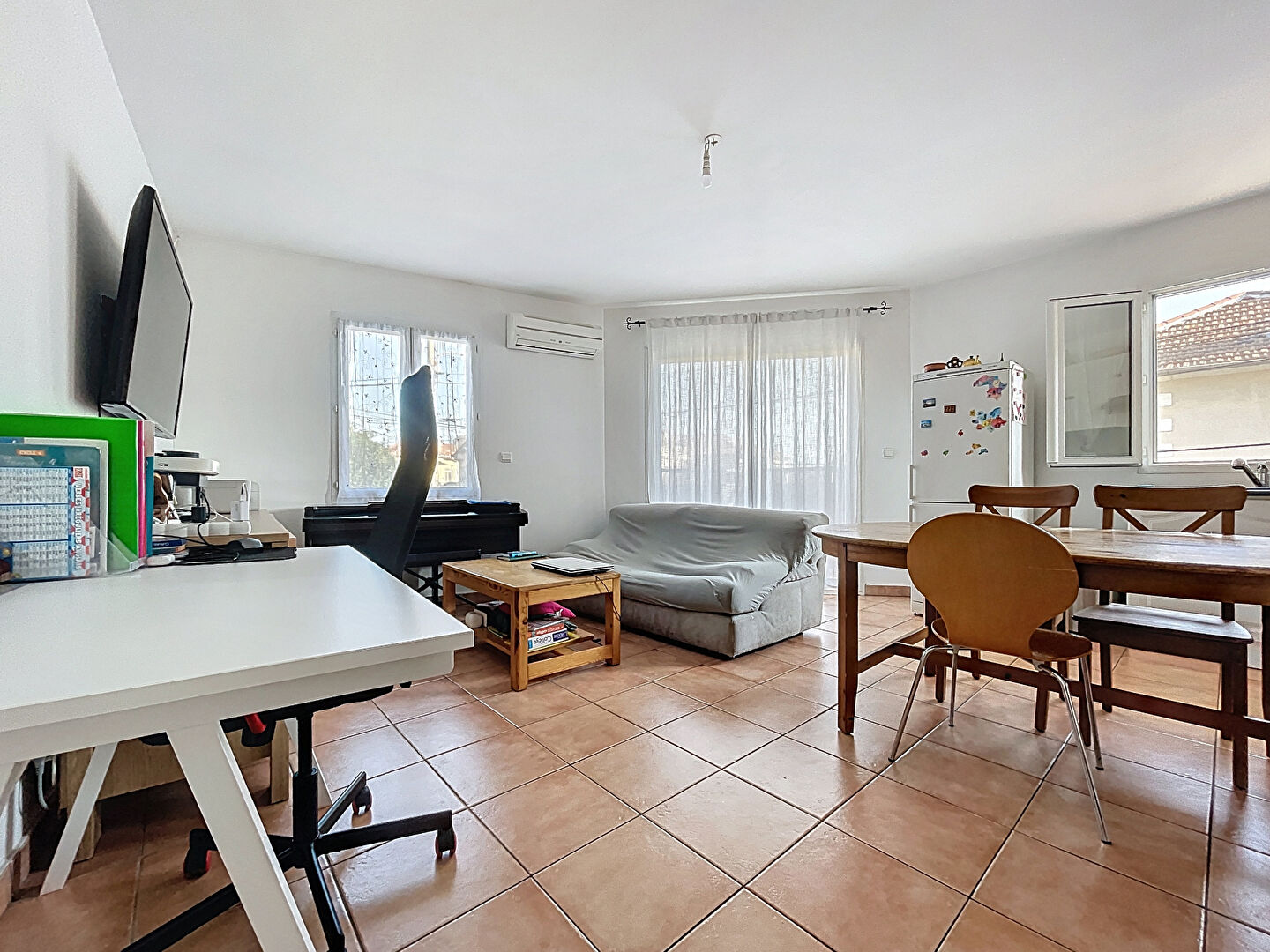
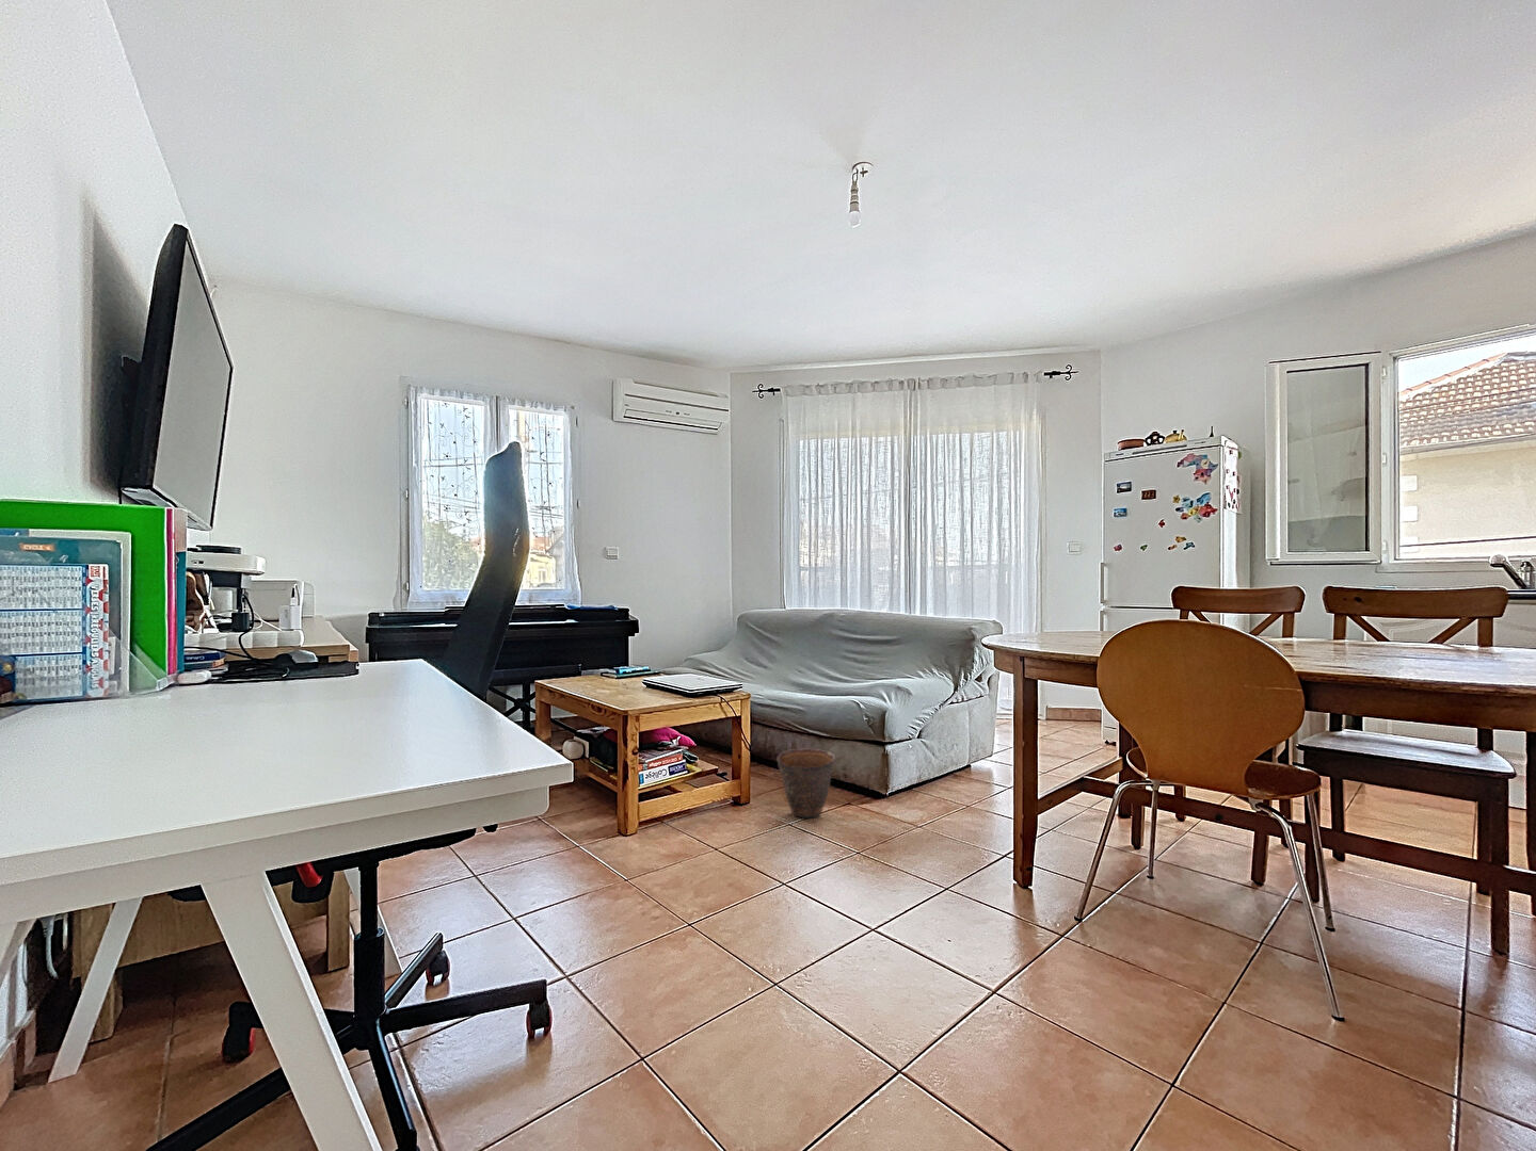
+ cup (805, 785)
